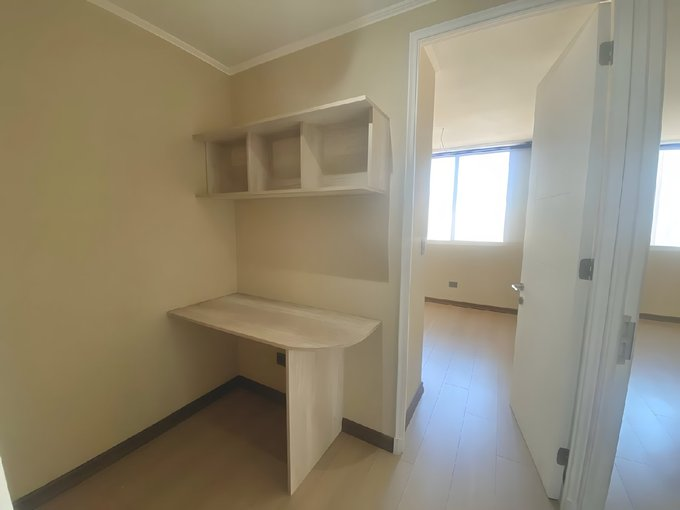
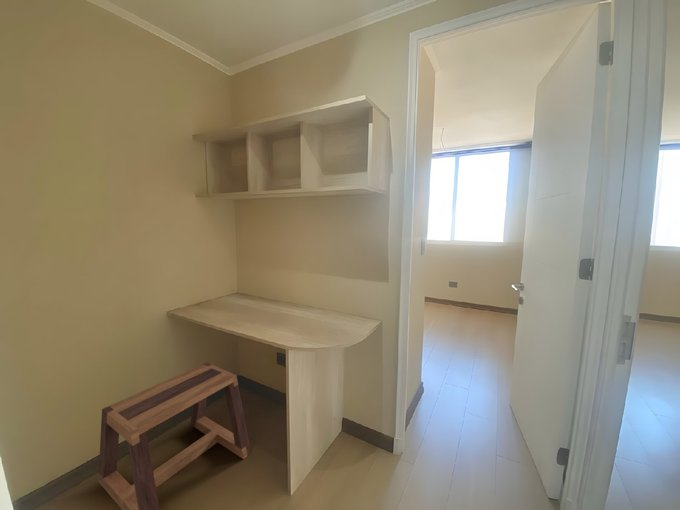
+ stool (190, 424)
